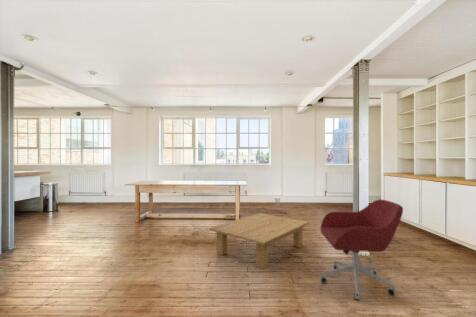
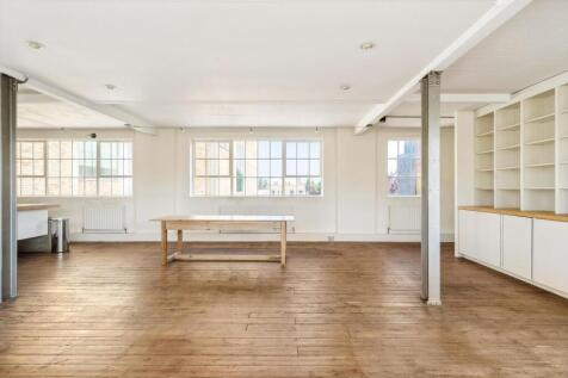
- coffee table (261, 237)
- office chair (355, 242)
